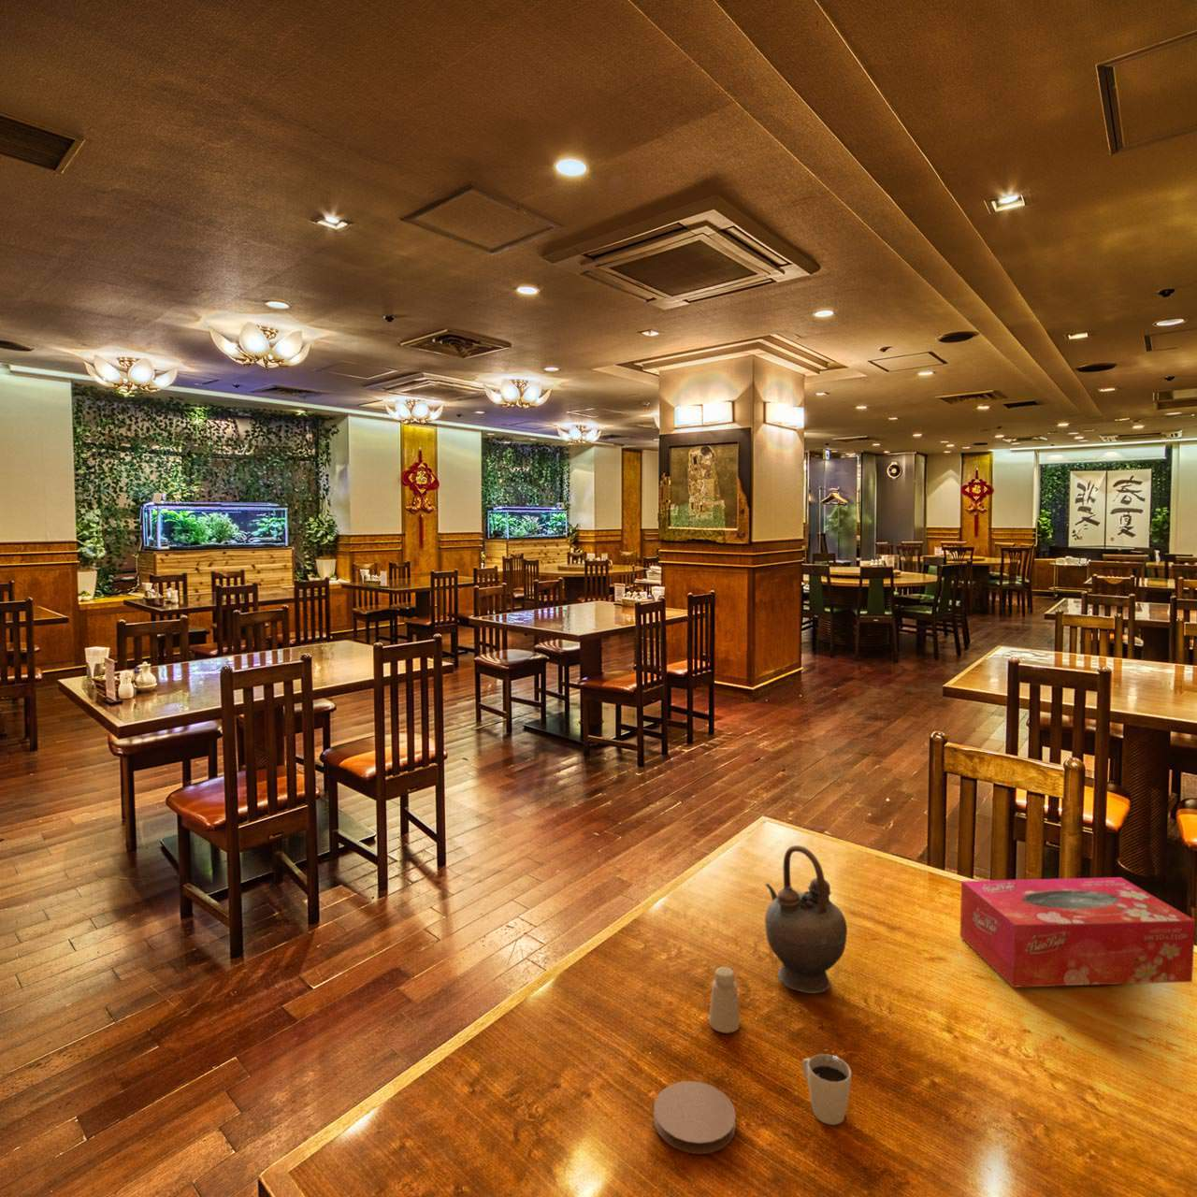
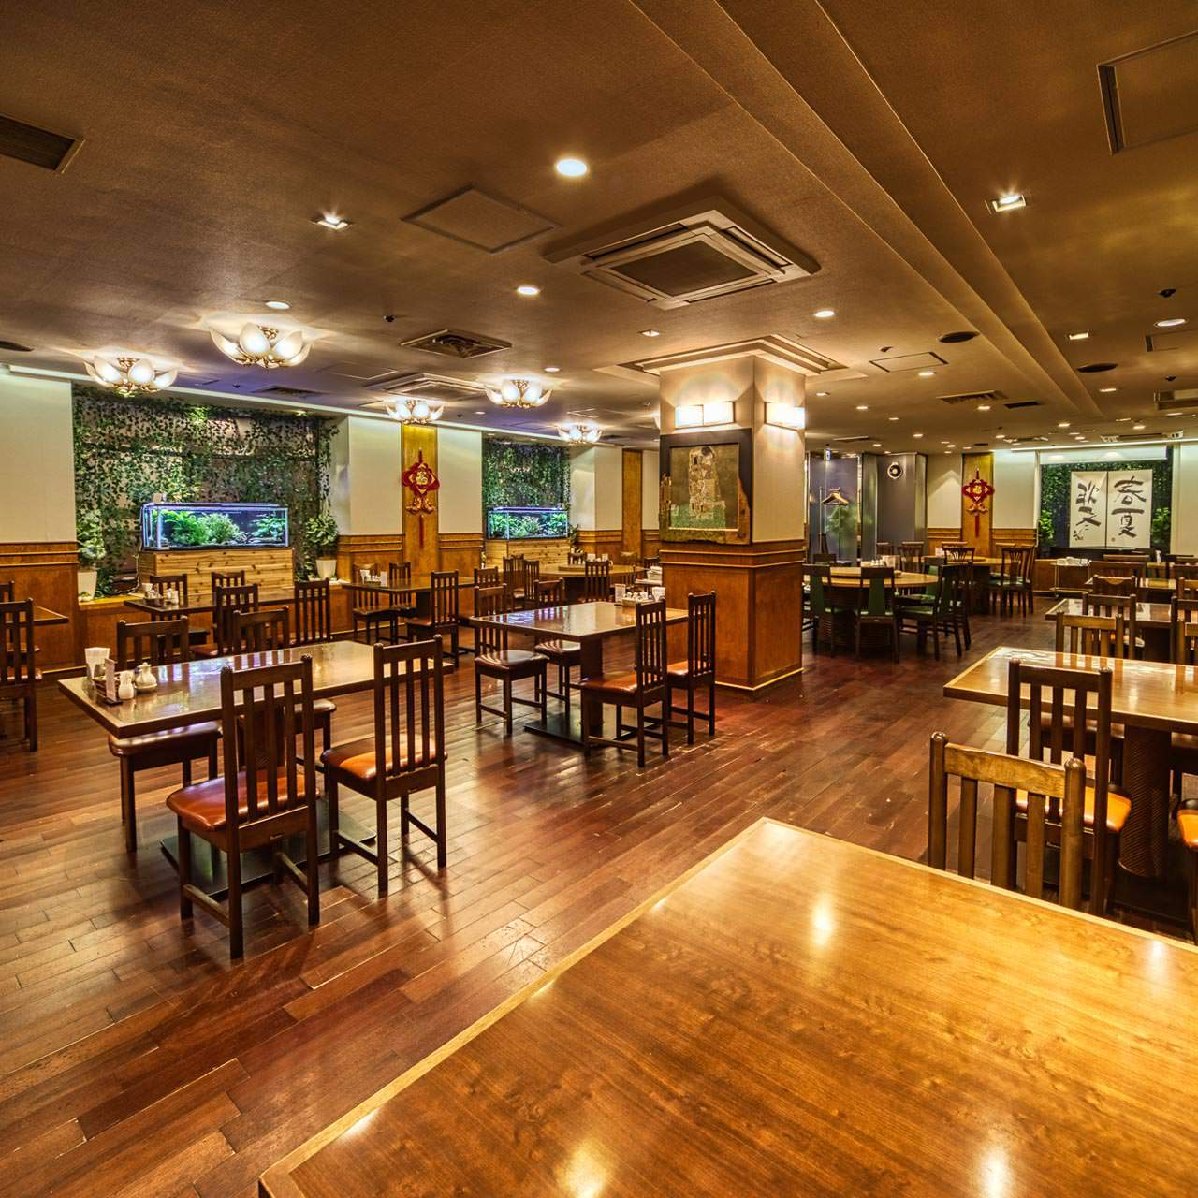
- cup (824, 1070)
- tissue box (1070, 928)
- coaster (694, 1115)
- teapot (799, 910)
- saltshaker (723, 996)
